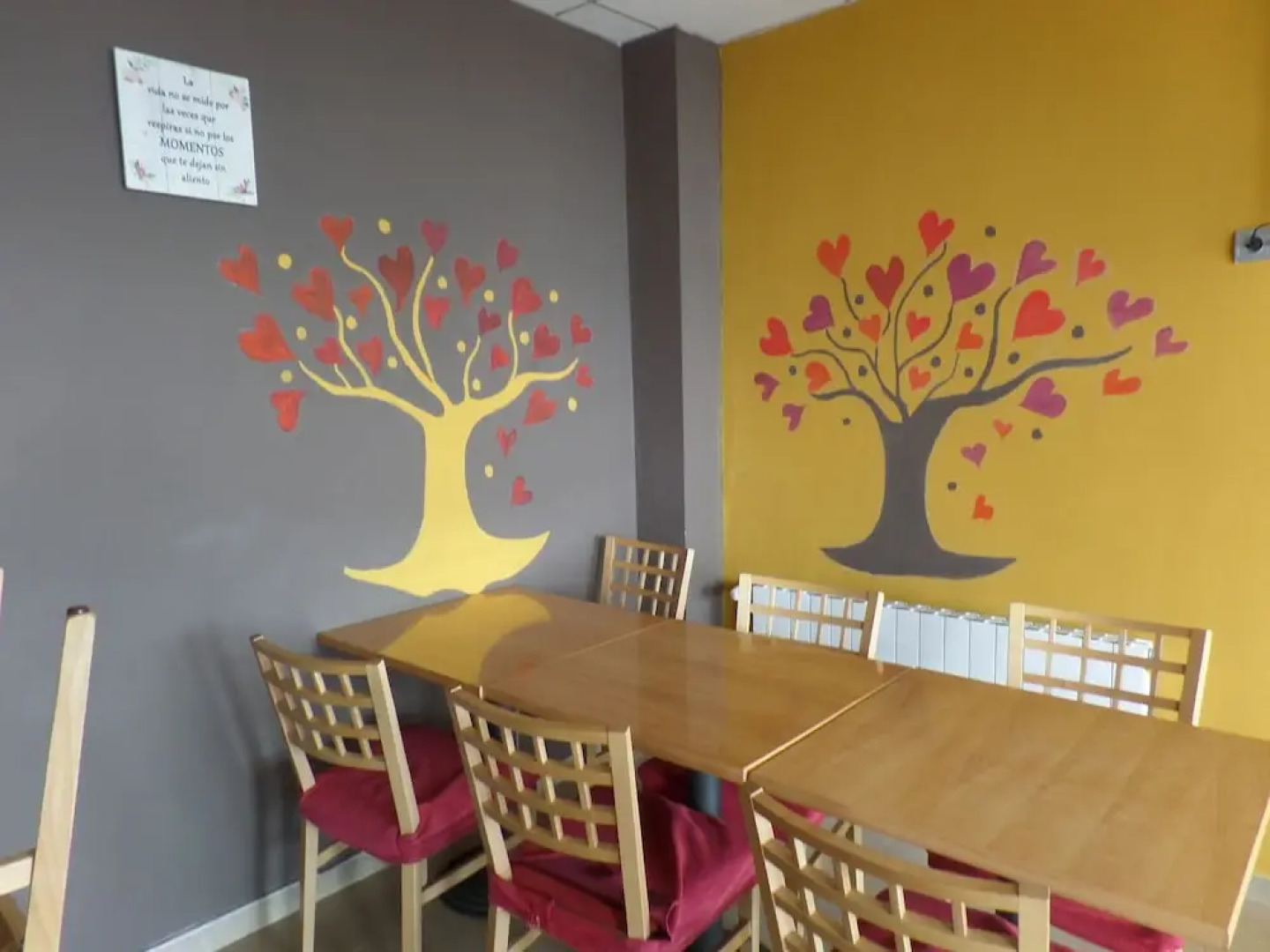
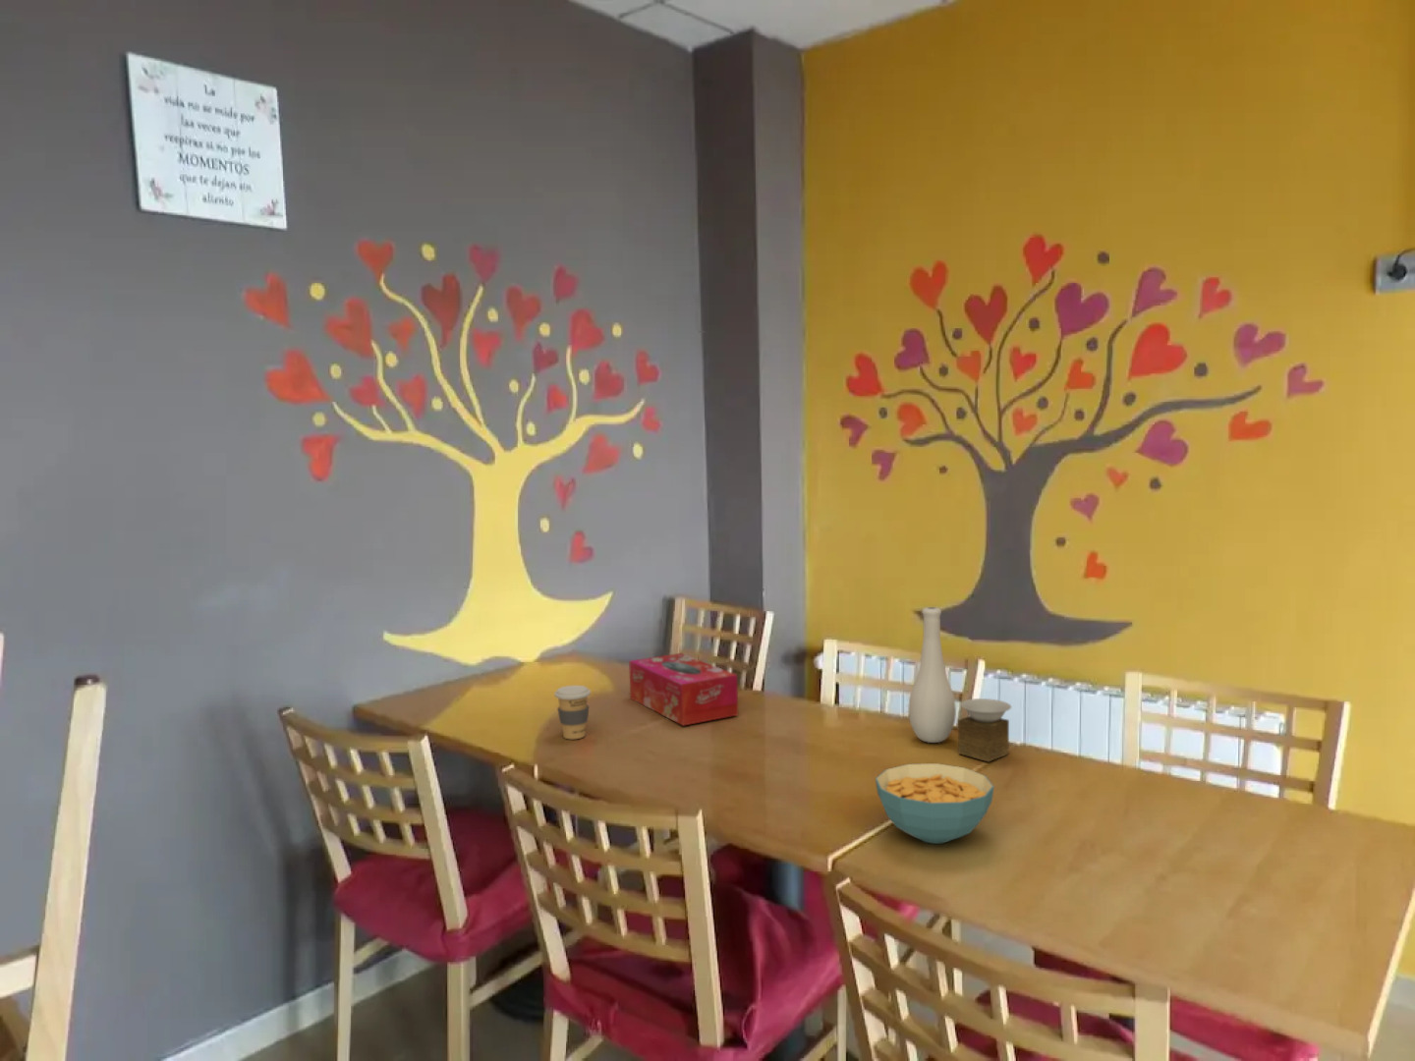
+ vase (949, 684)
+ coffee cup (573, 712)
+ cereal bowl (934, 808)
+ tissue box (681, 687)
